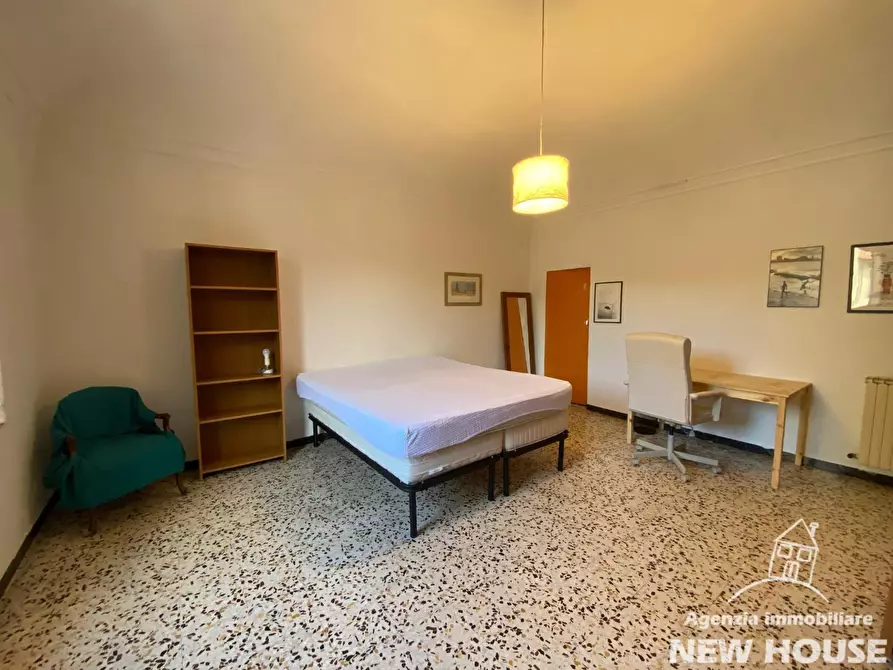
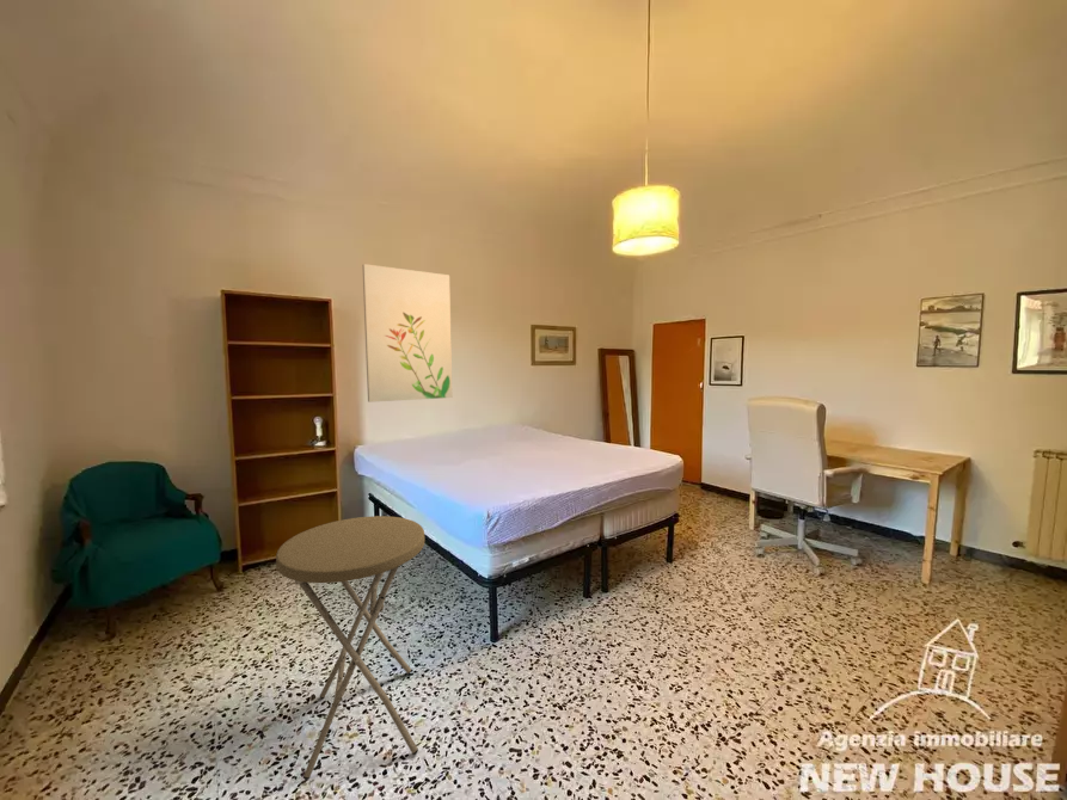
+ side table (355, 632)
+ wall art (410, 336)
